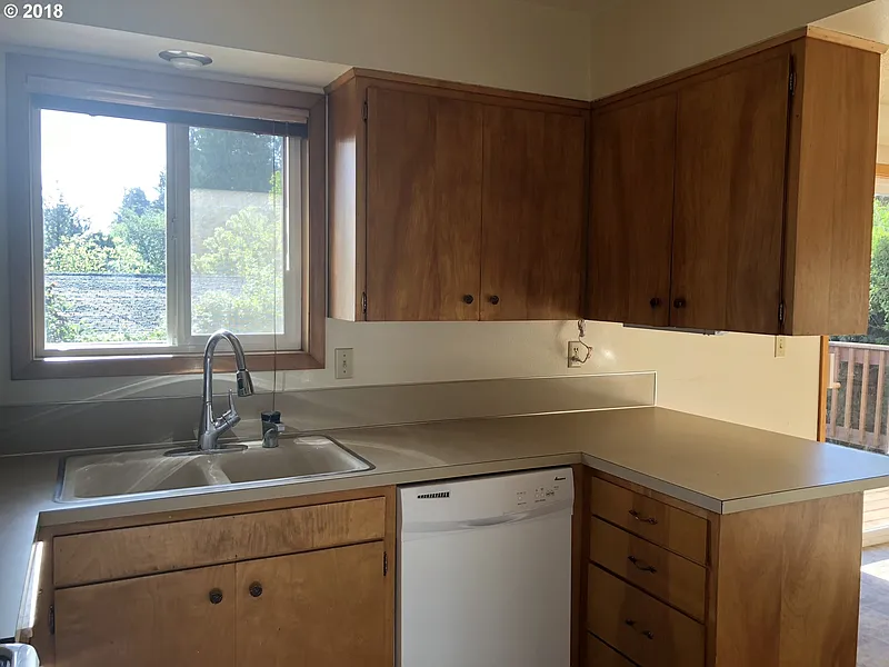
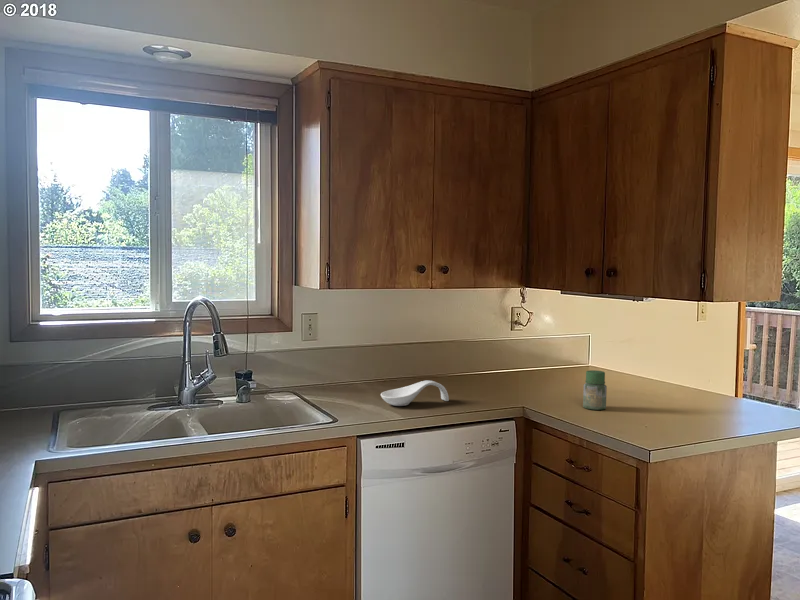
+ spoon rest (414, 392)
+ jar (595, 389)
